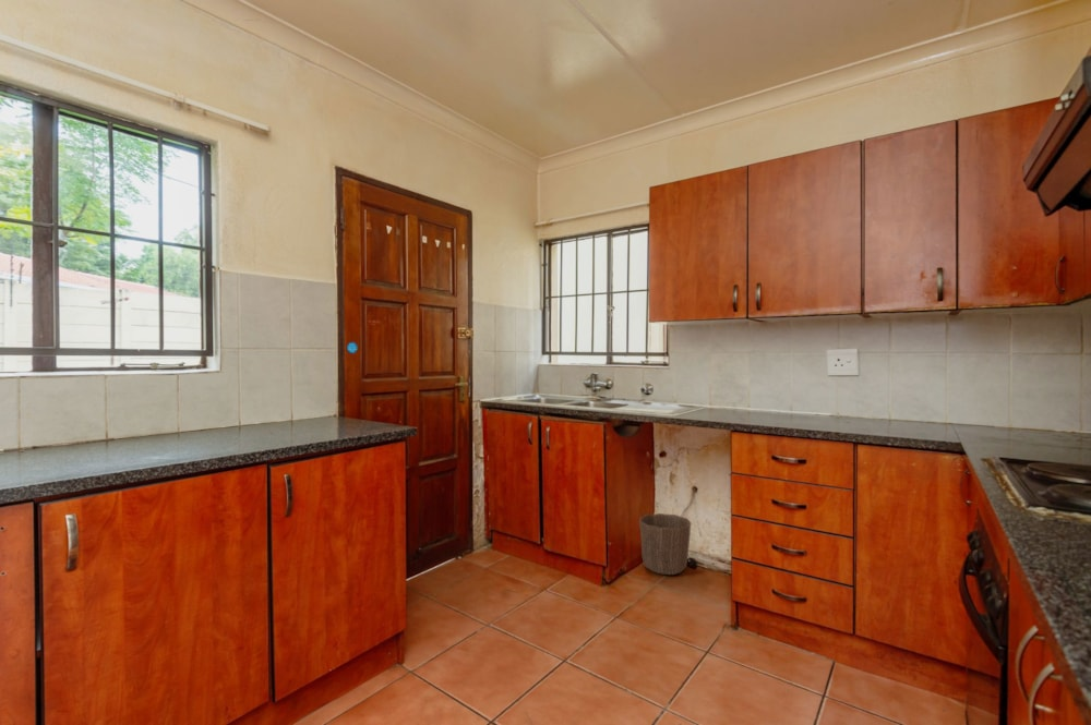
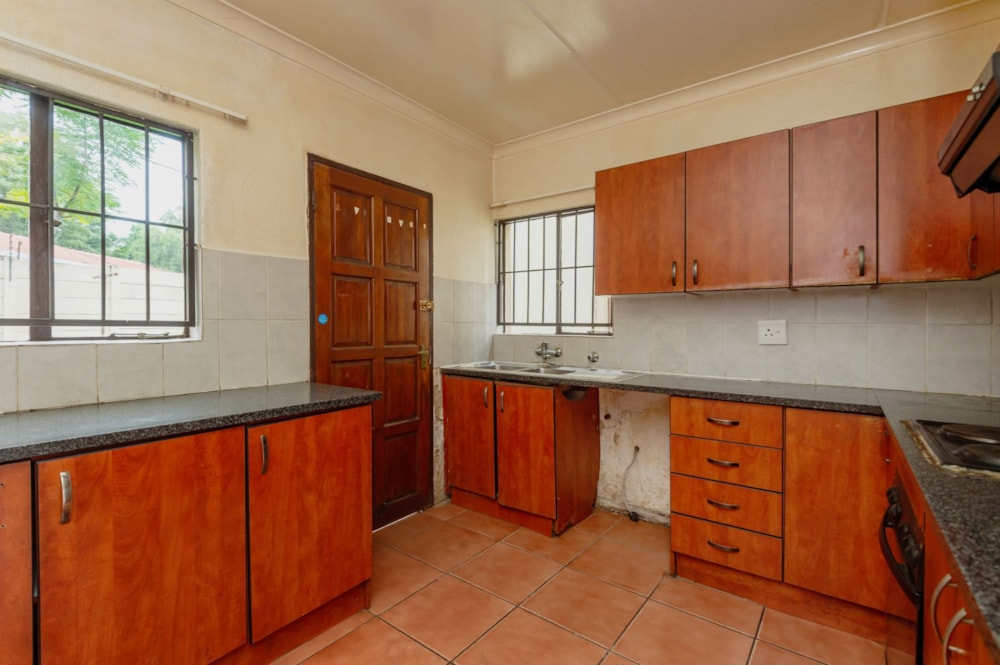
- waste basket (664, 544)
